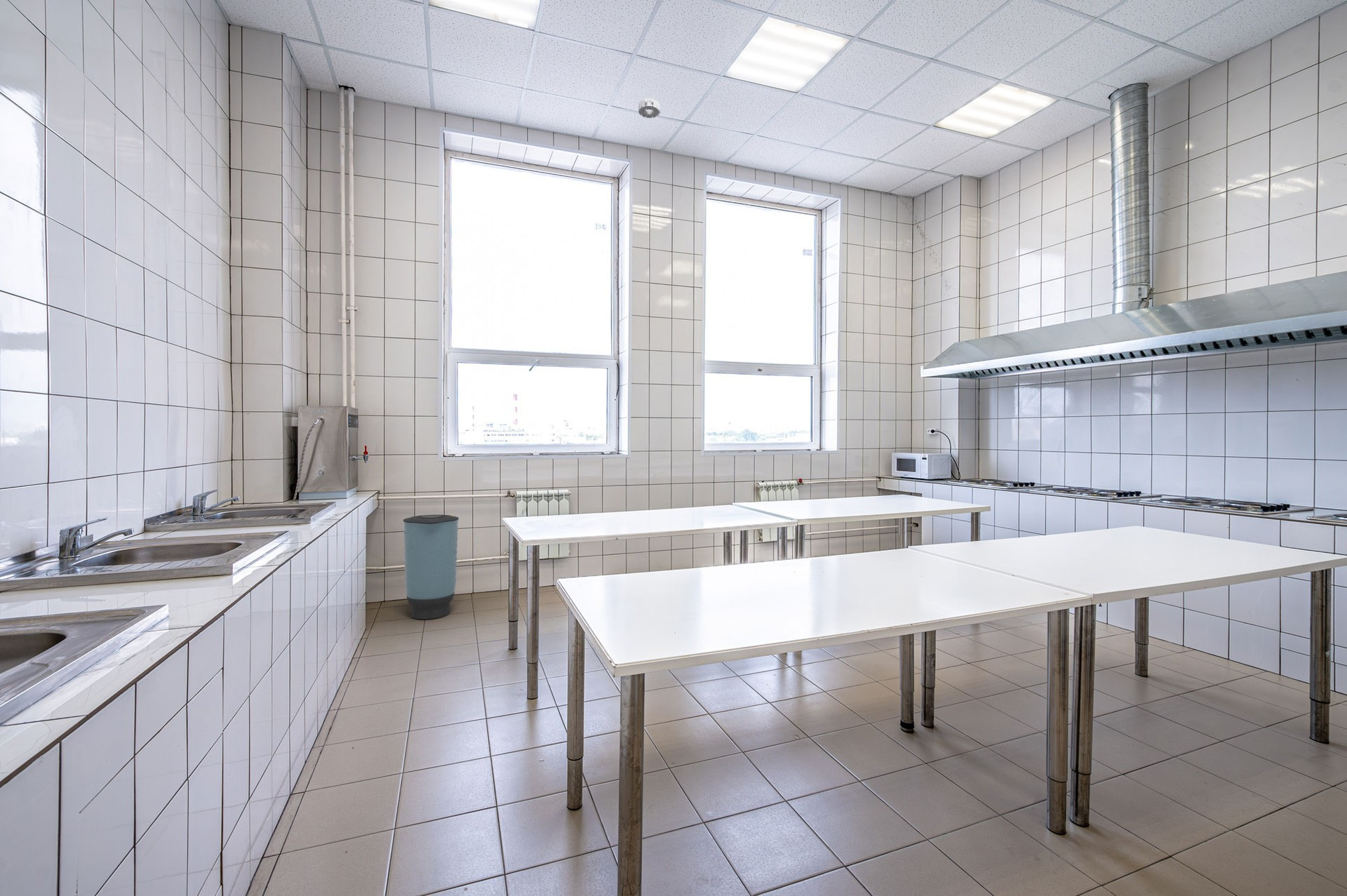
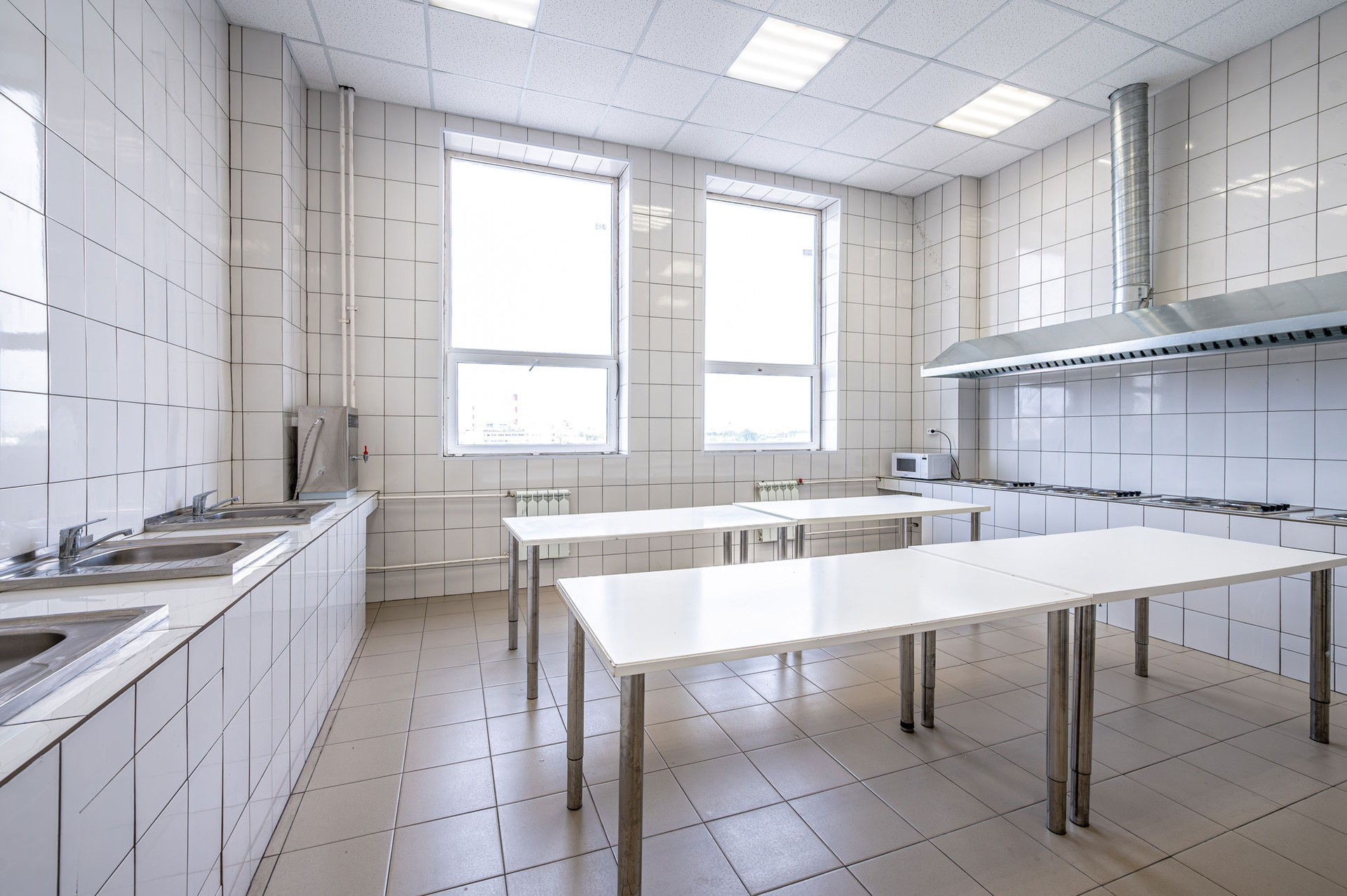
- smoke detector (649, 107)
- trash can (431, 564)
